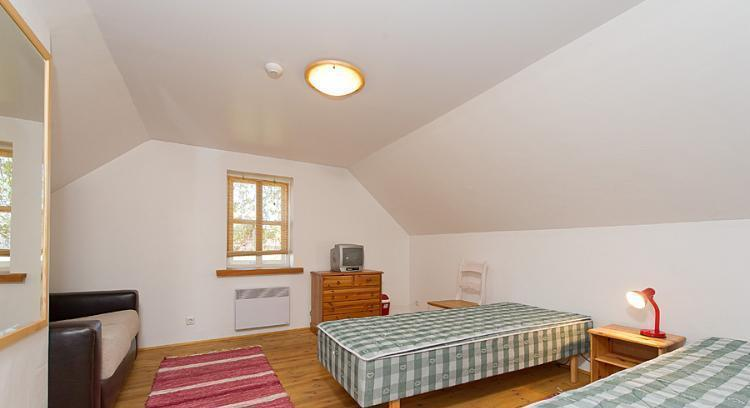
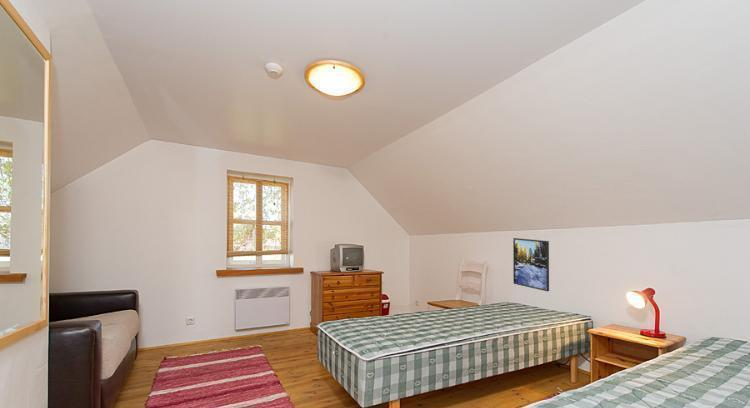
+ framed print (530, 263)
